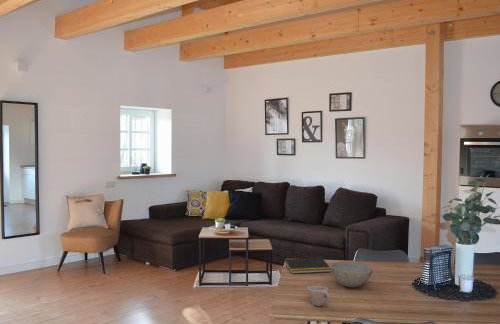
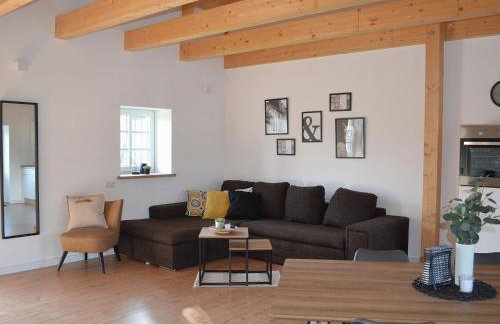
- bowl (351, 276)
- notepad (307, 265)
- cup (320, 296)
